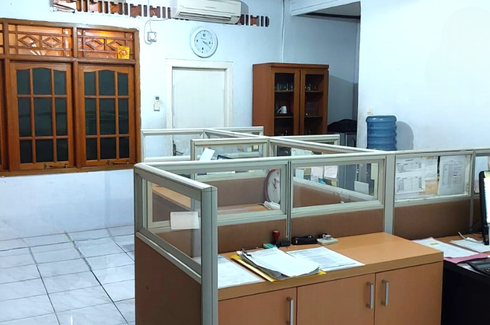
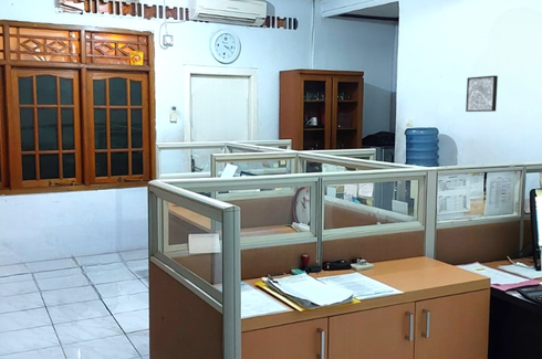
+ wall art (481, 94)
